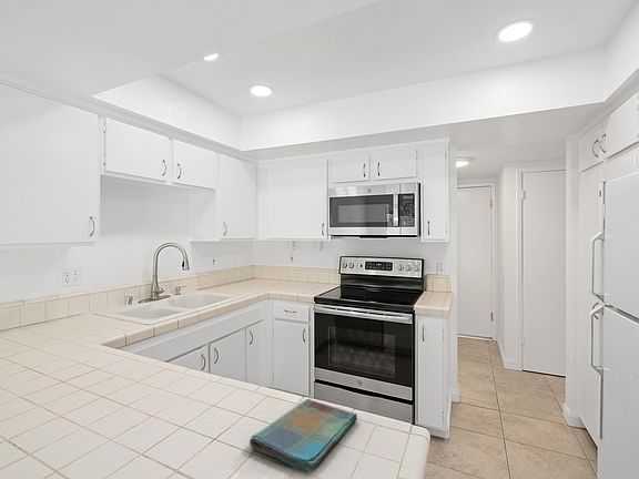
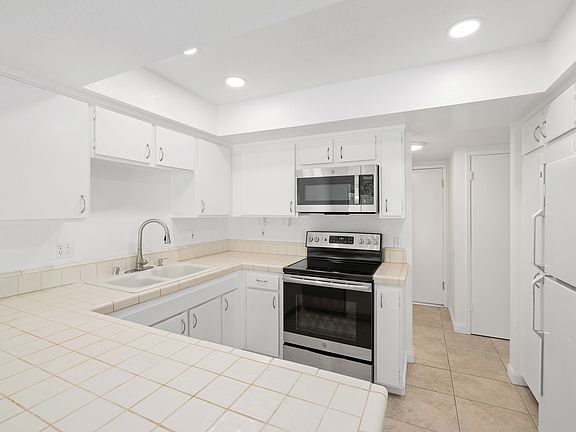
- dish towel (306, 428)
